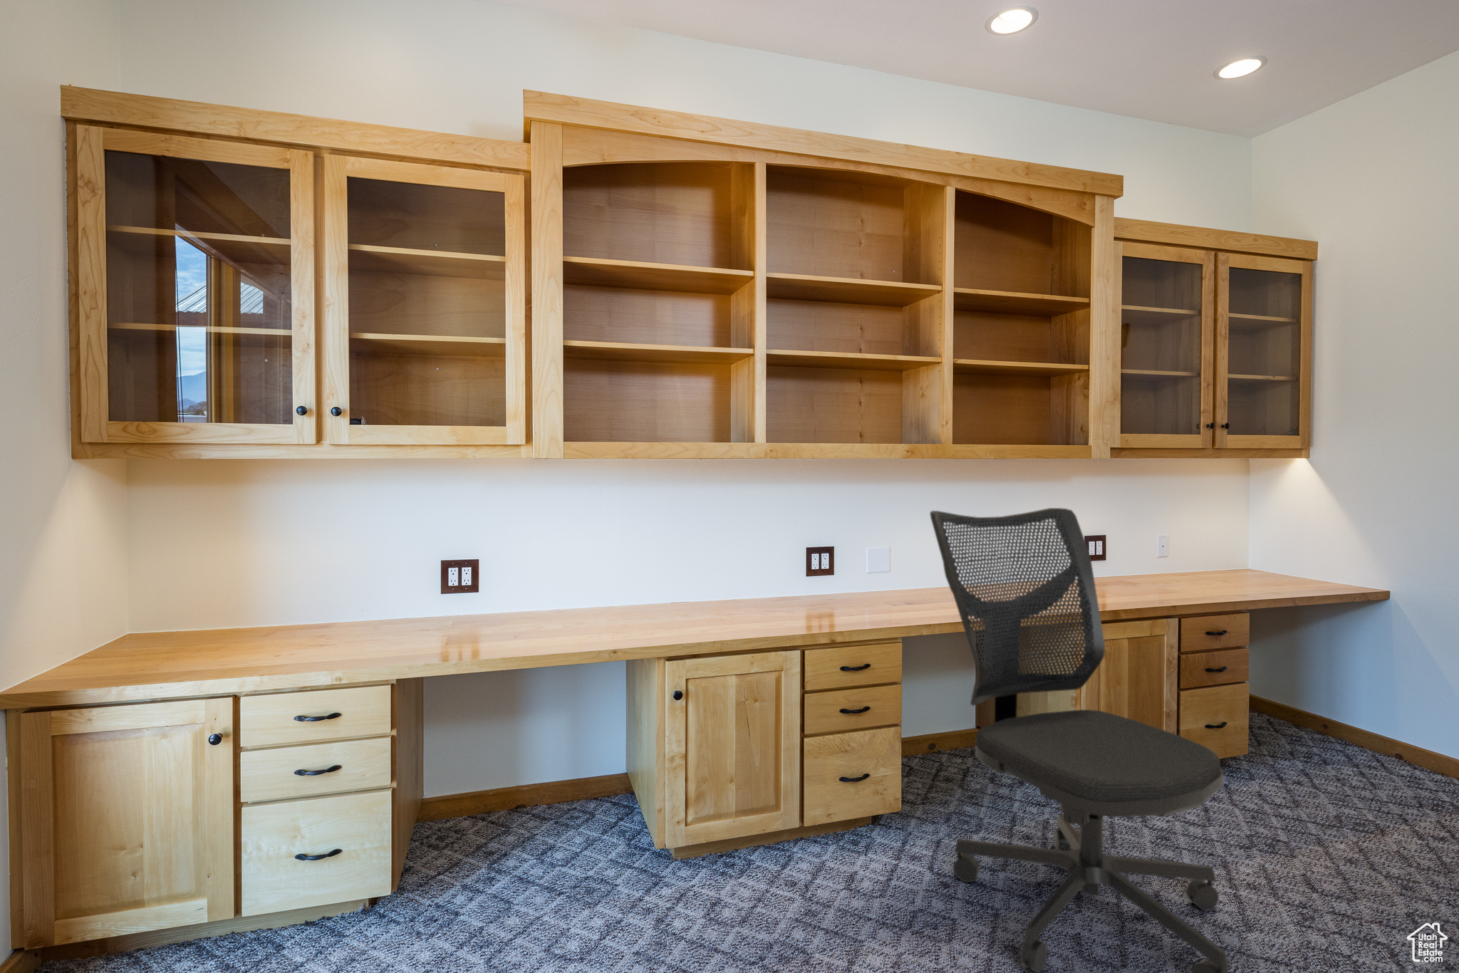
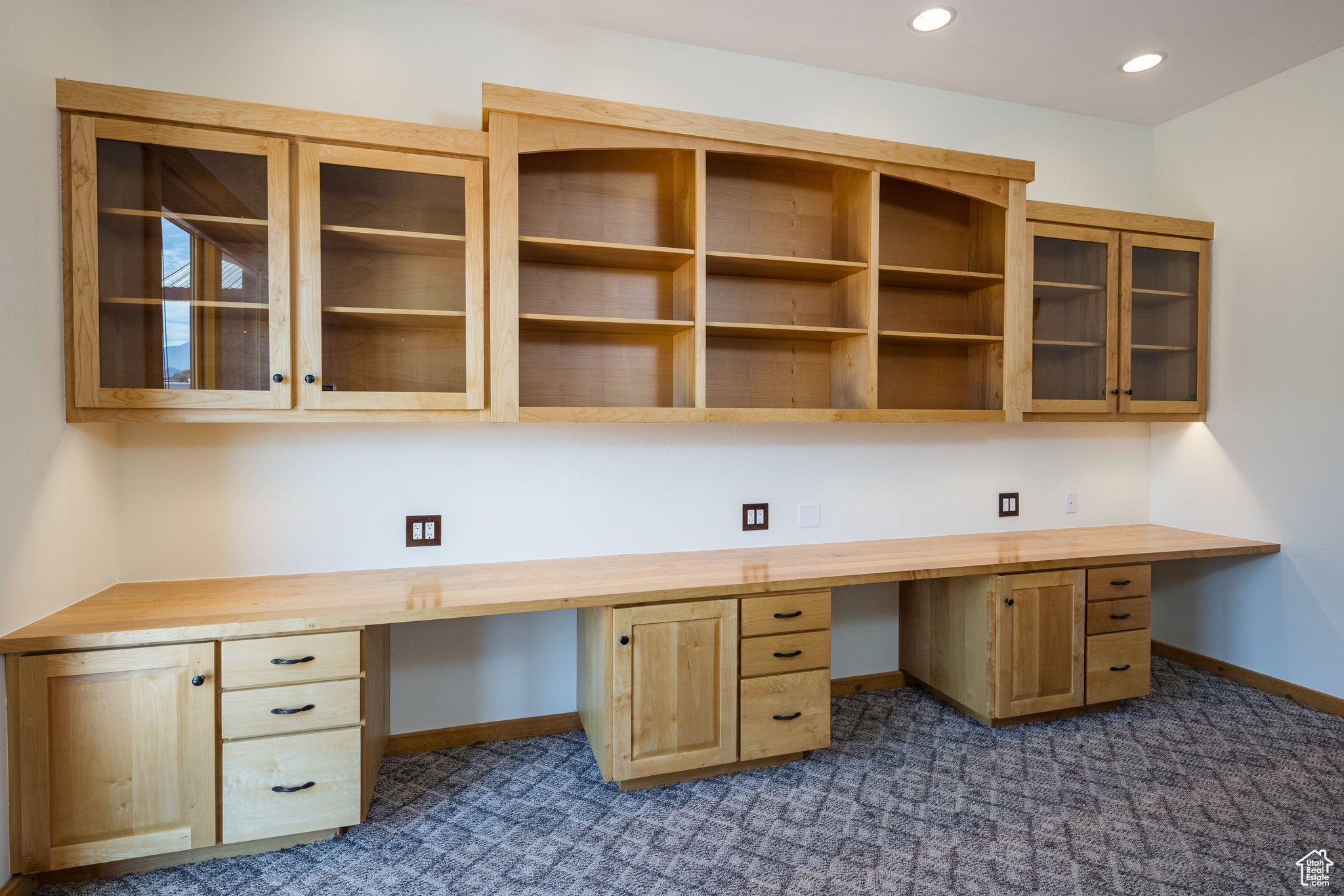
- office chair (1088, 713)
